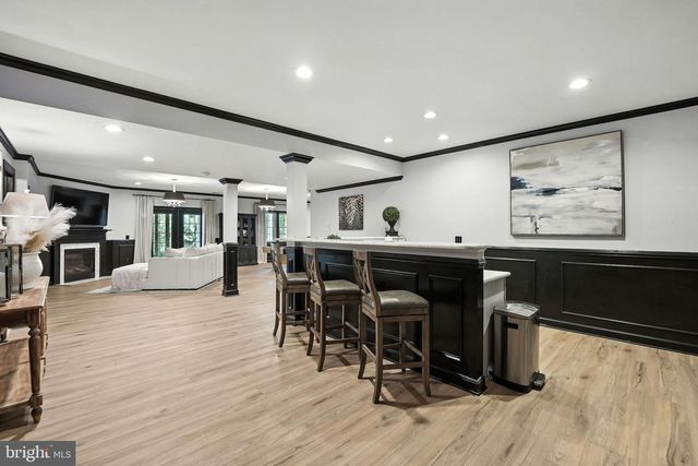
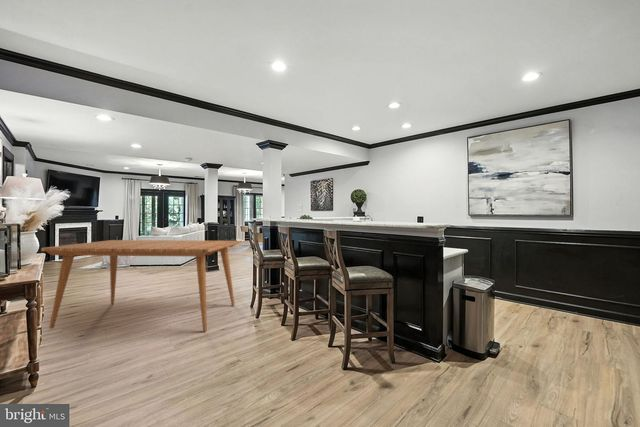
+ dining table (152, 255)
